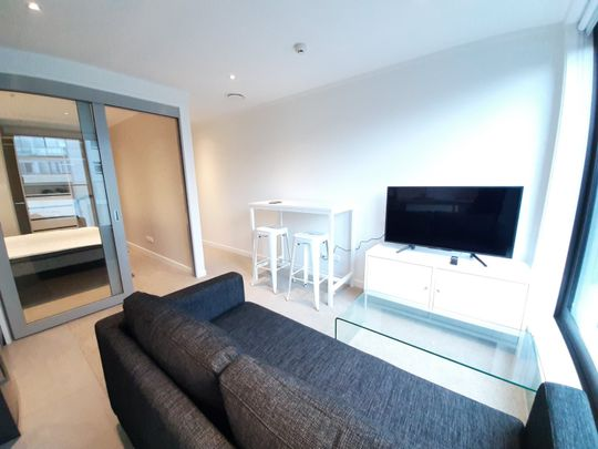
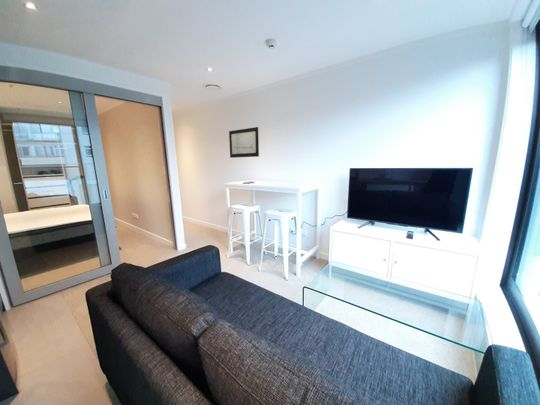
+ wall art (243, 143)
